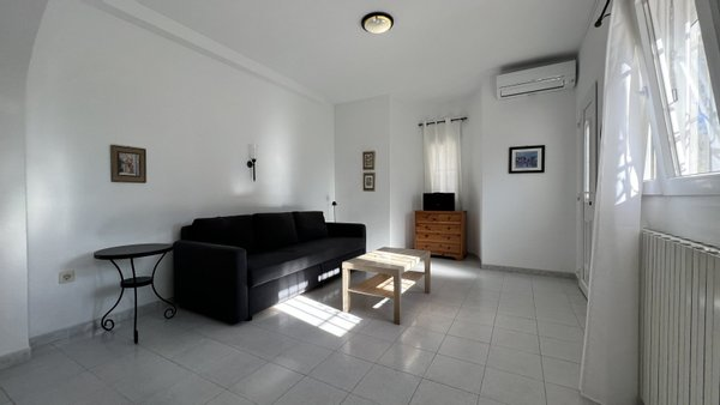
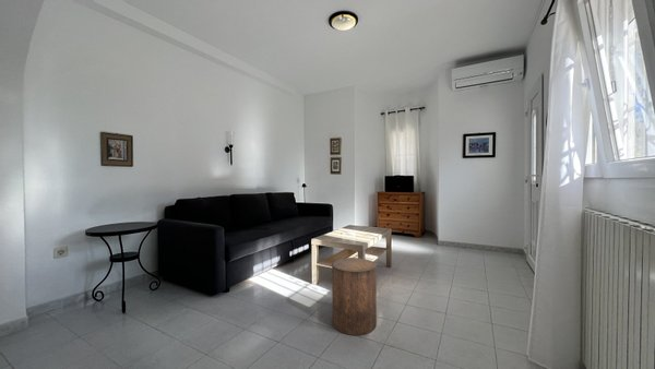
+ stool (354, 293)
